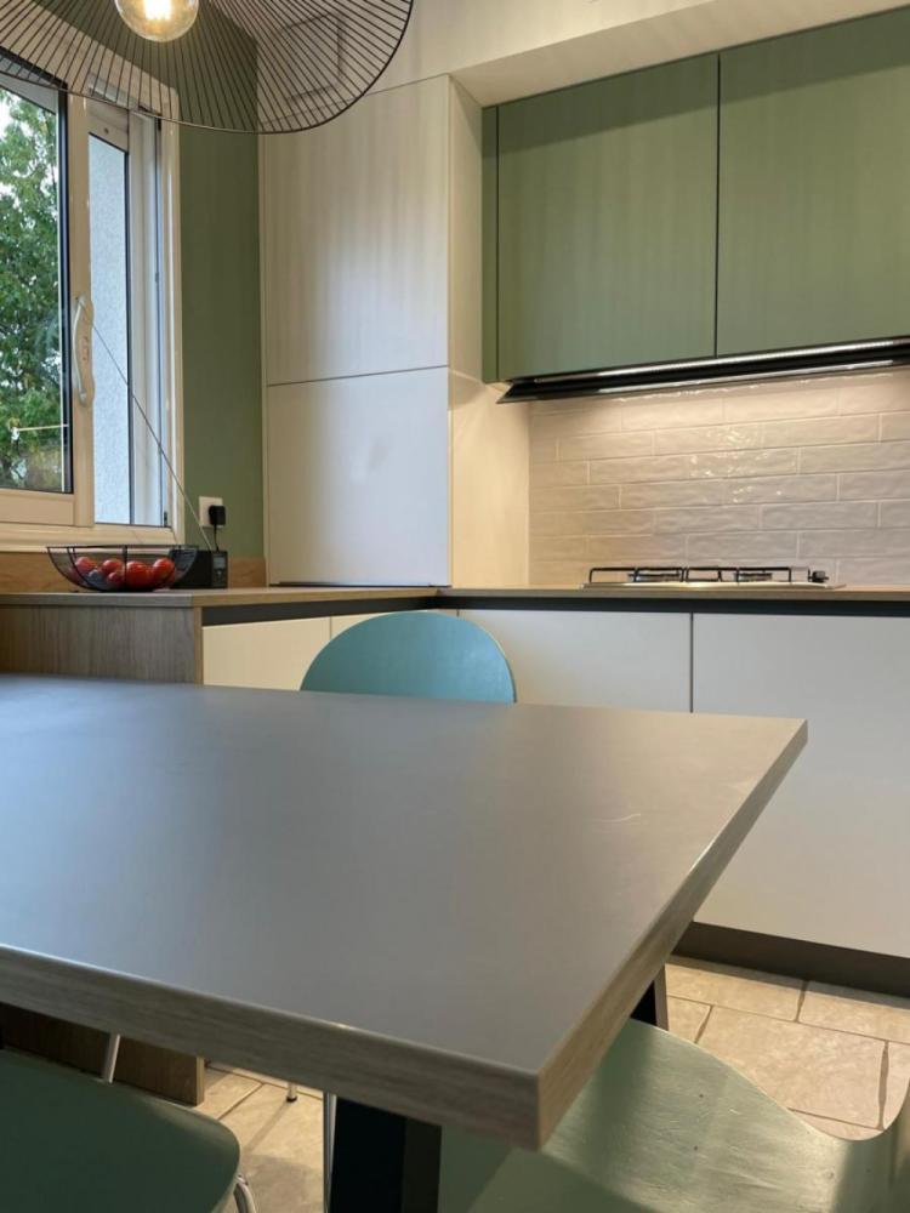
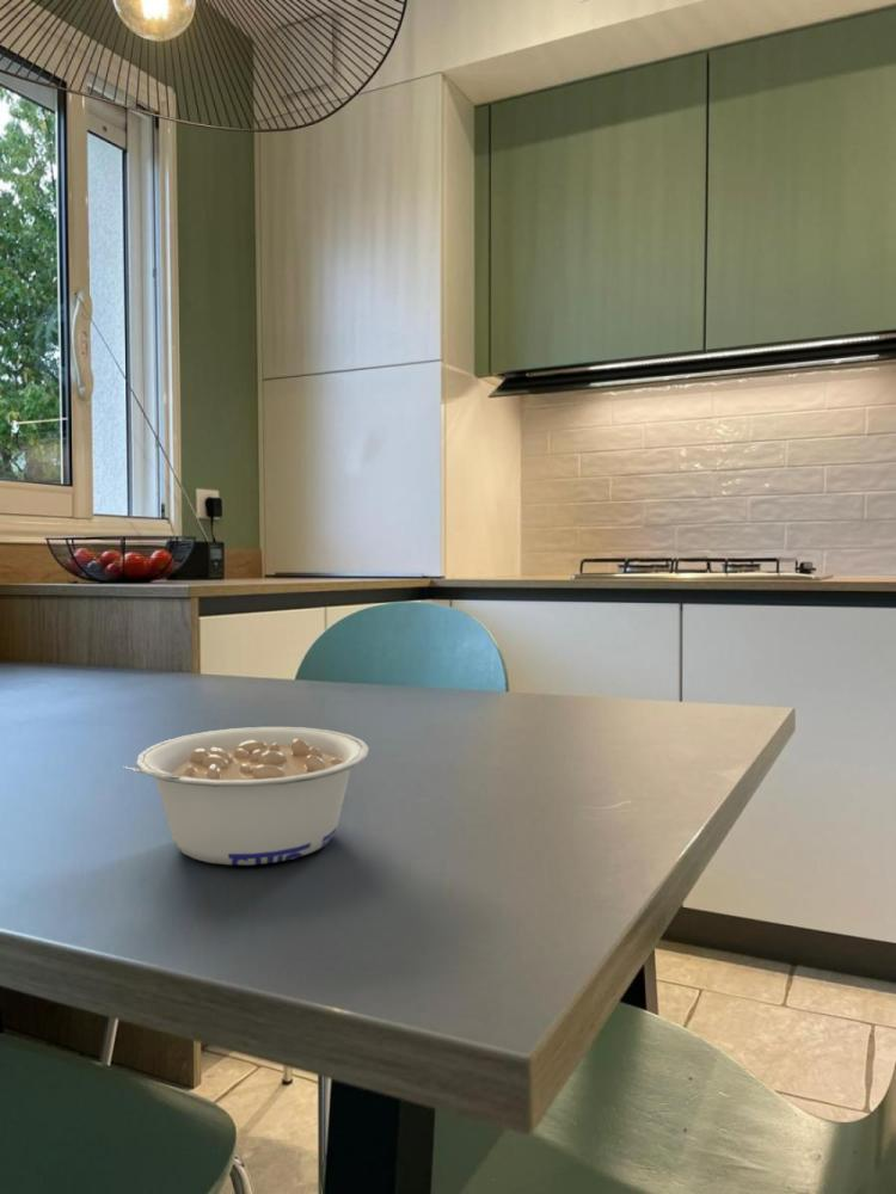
+ legume (254, 787)
